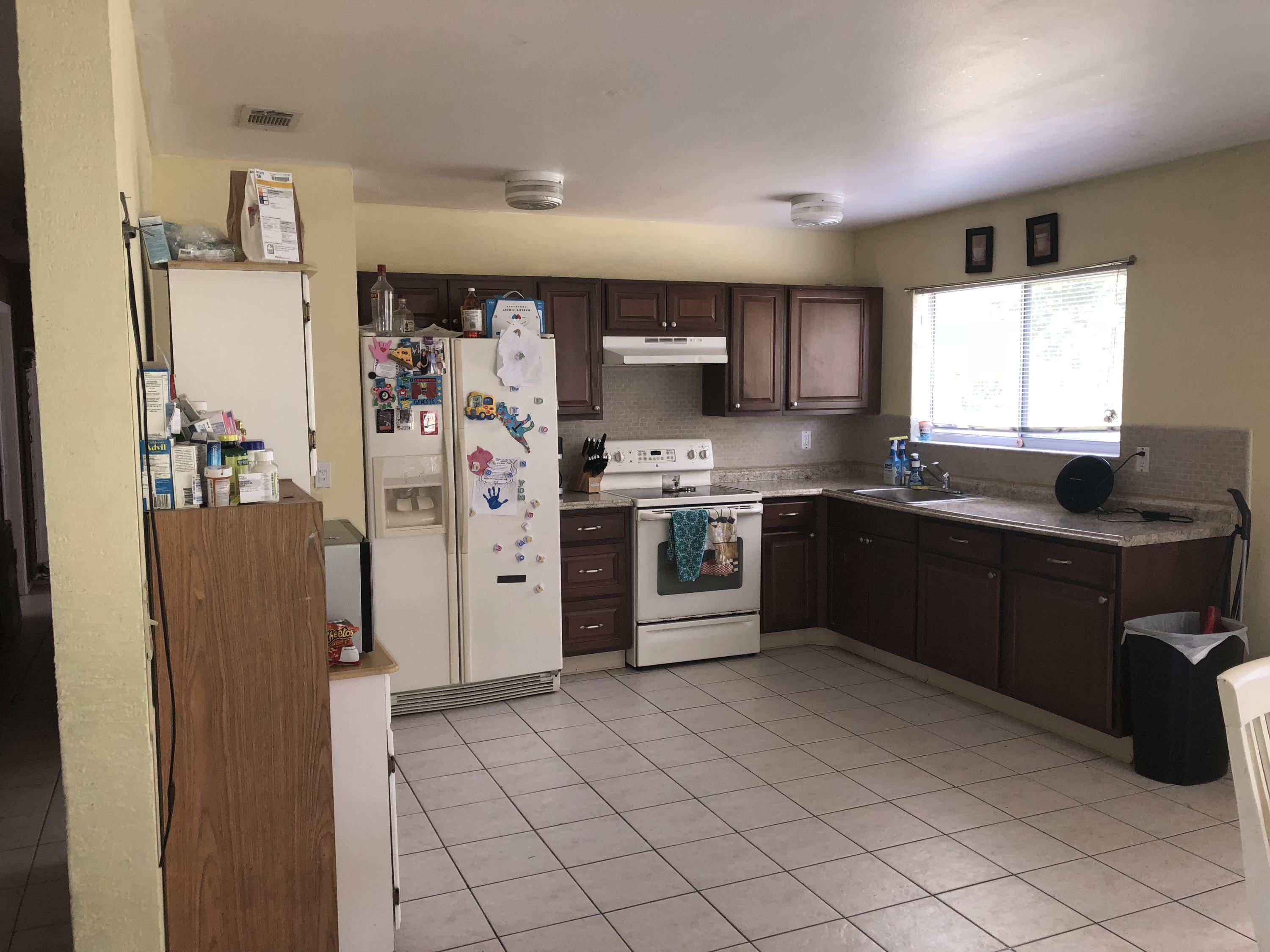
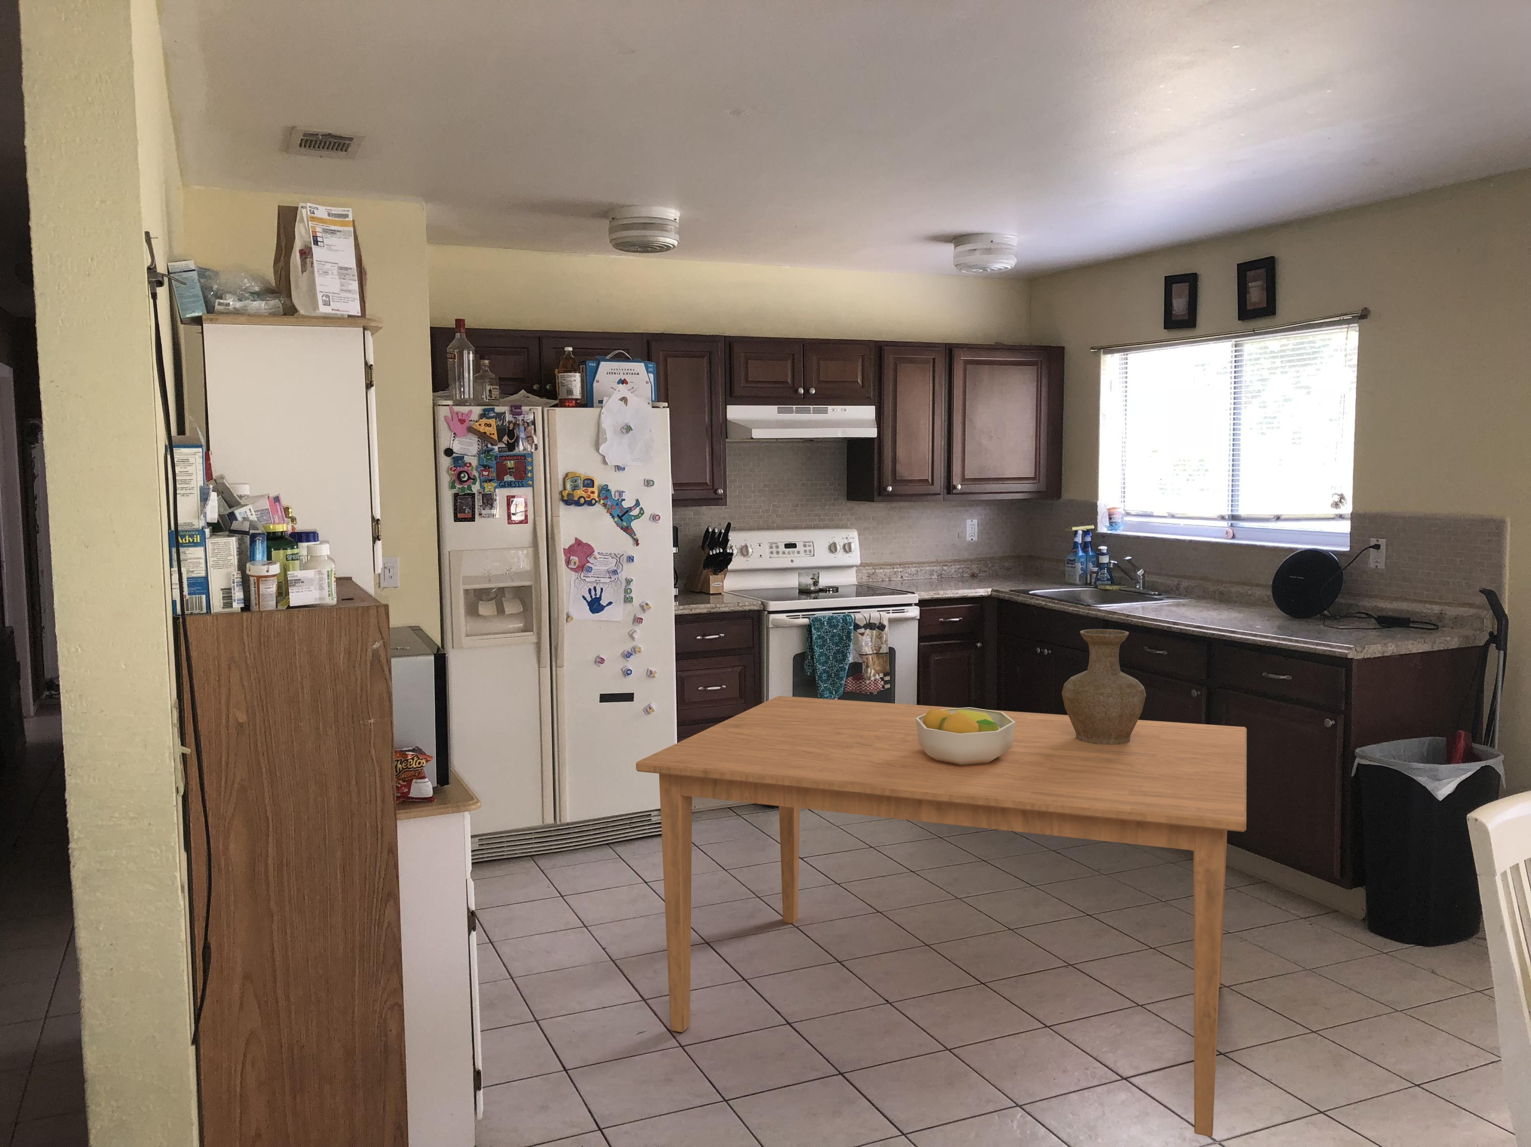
+ fruit bowl (964, 729)
+ vase (1103, 684)
+ dining table (962, 825)
